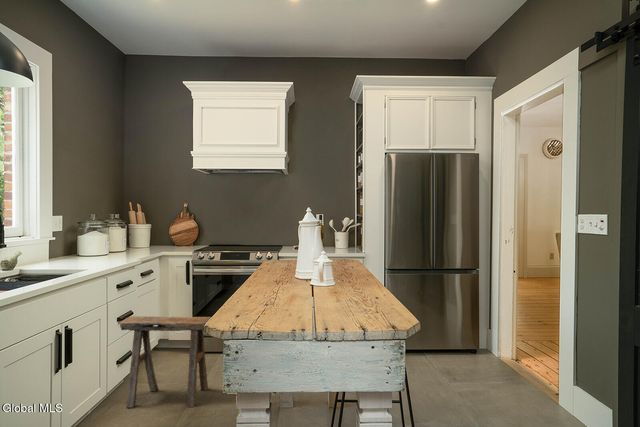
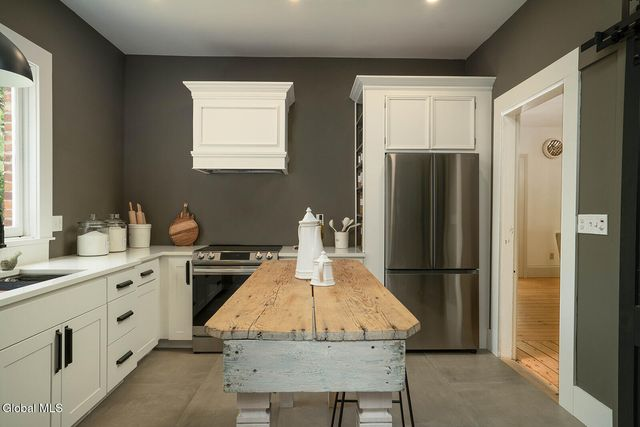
- stool (152, 363)
